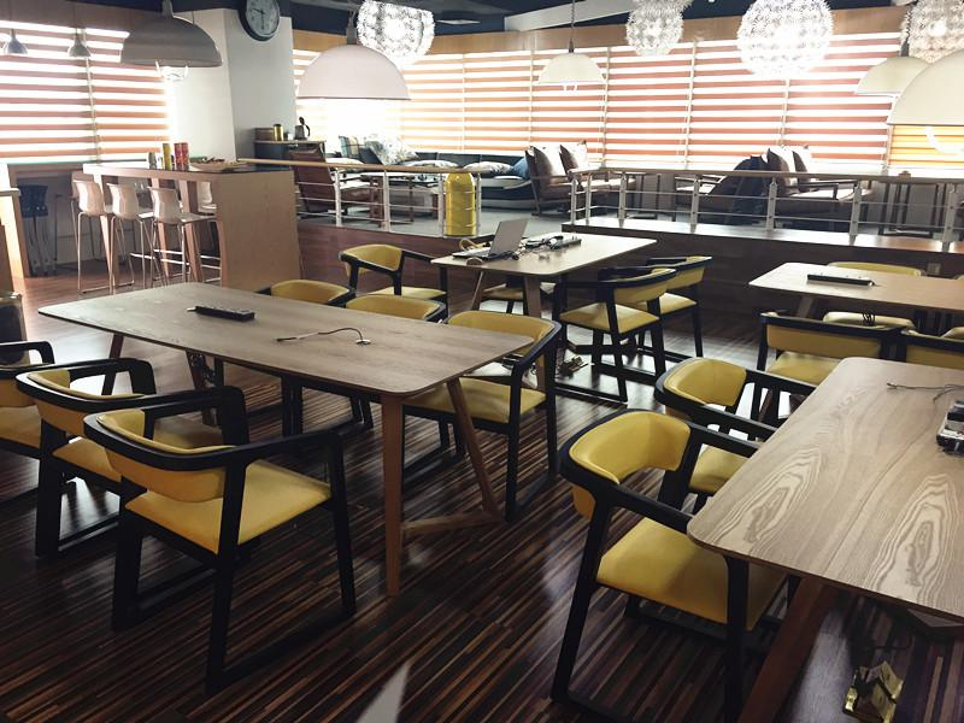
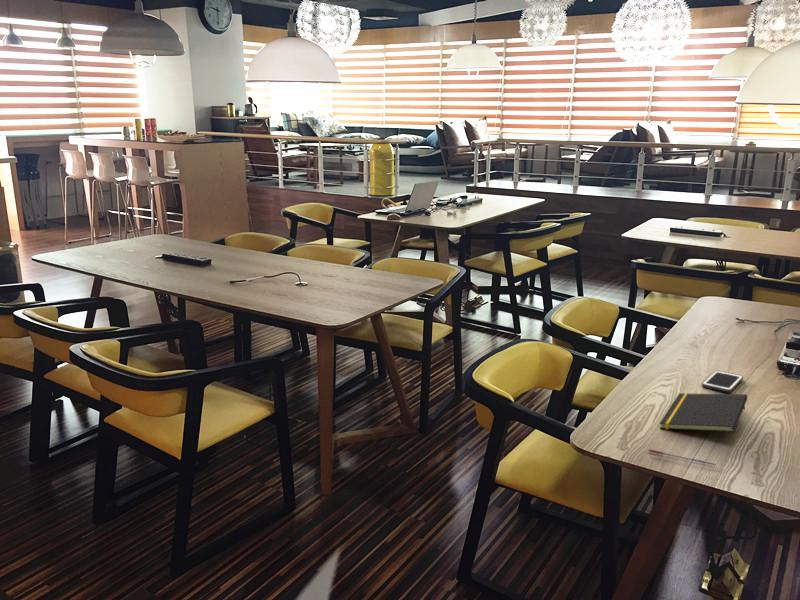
+ notepad (704, 411)
+ pen (681, 457)
+ cell phone (722, 381)
